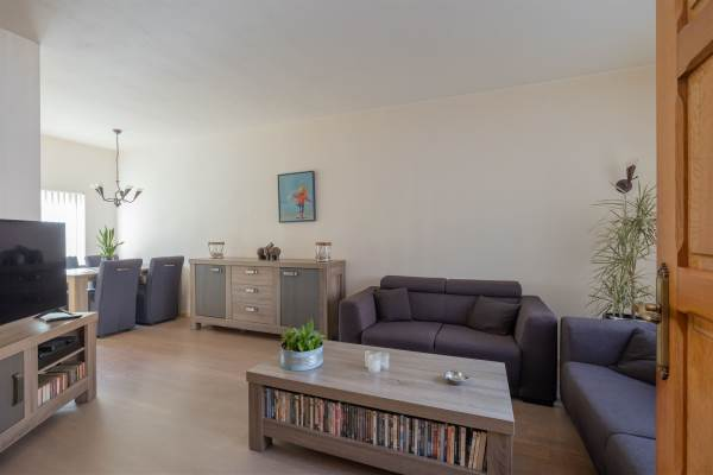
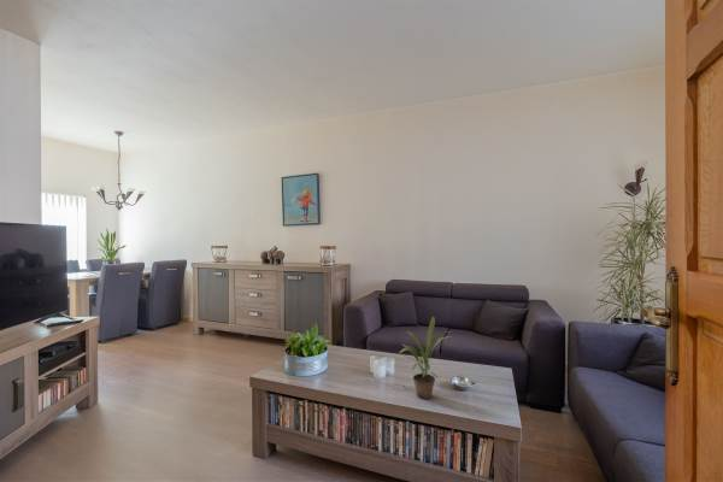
+ potted plant (428, 359)
